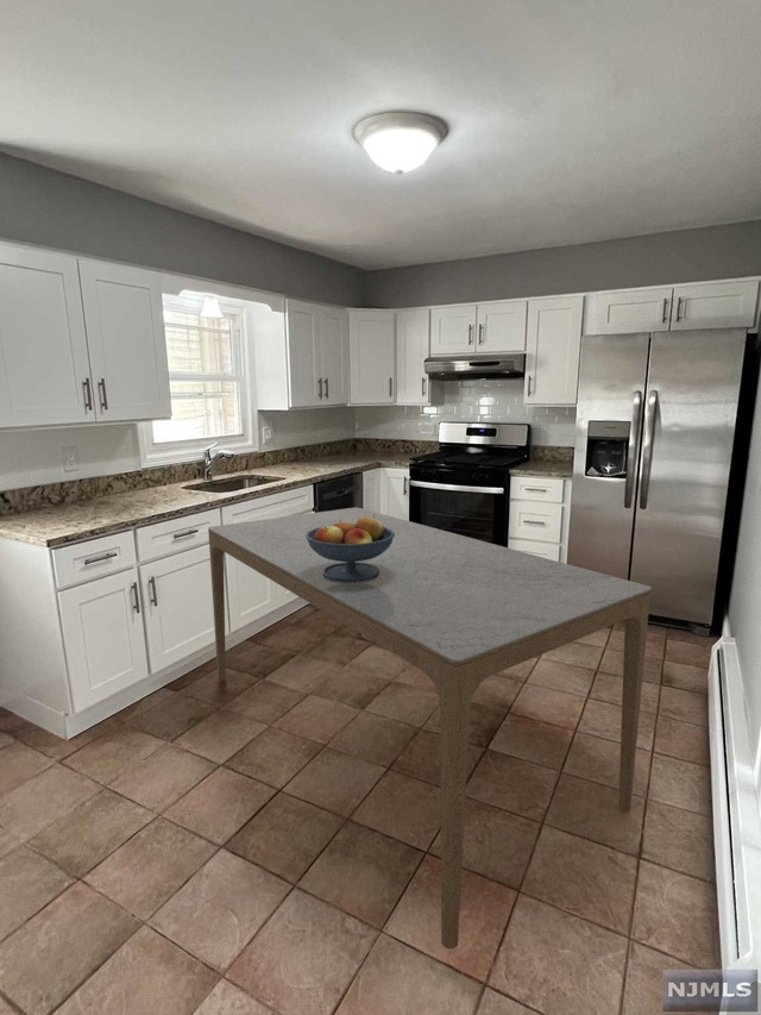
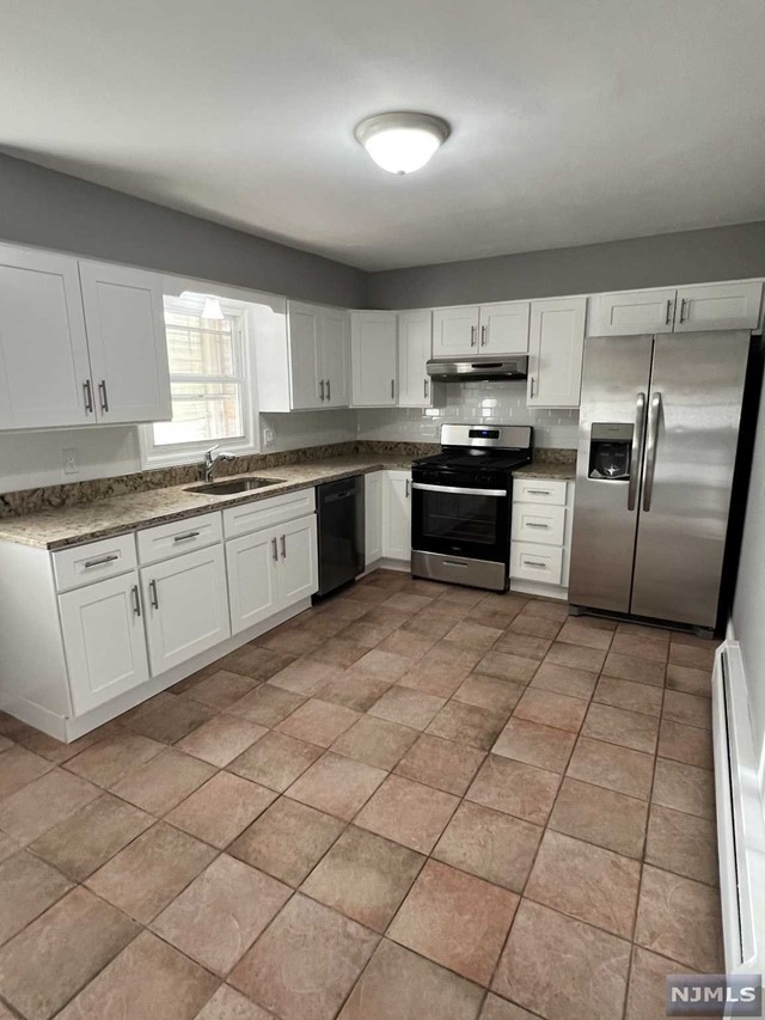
- fruit bowl (350, 545)
- dining table (385, 645)
